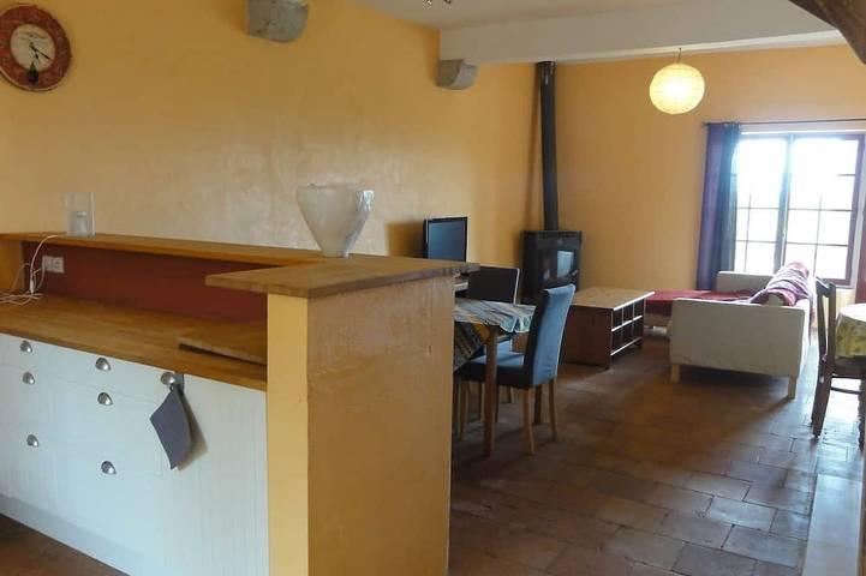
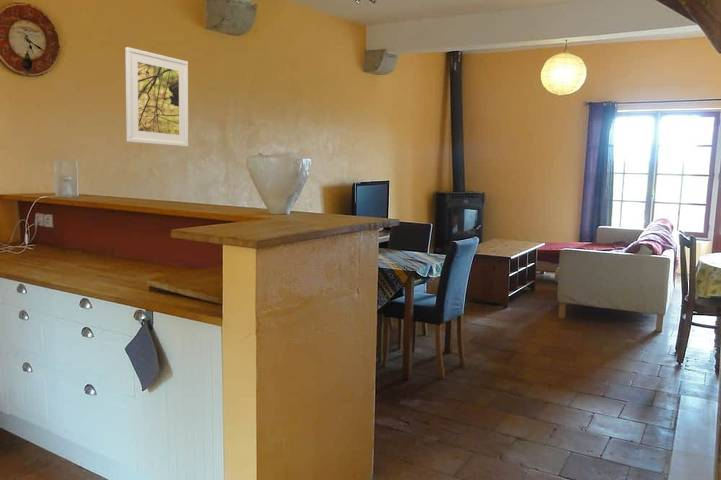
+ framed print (158, 99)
